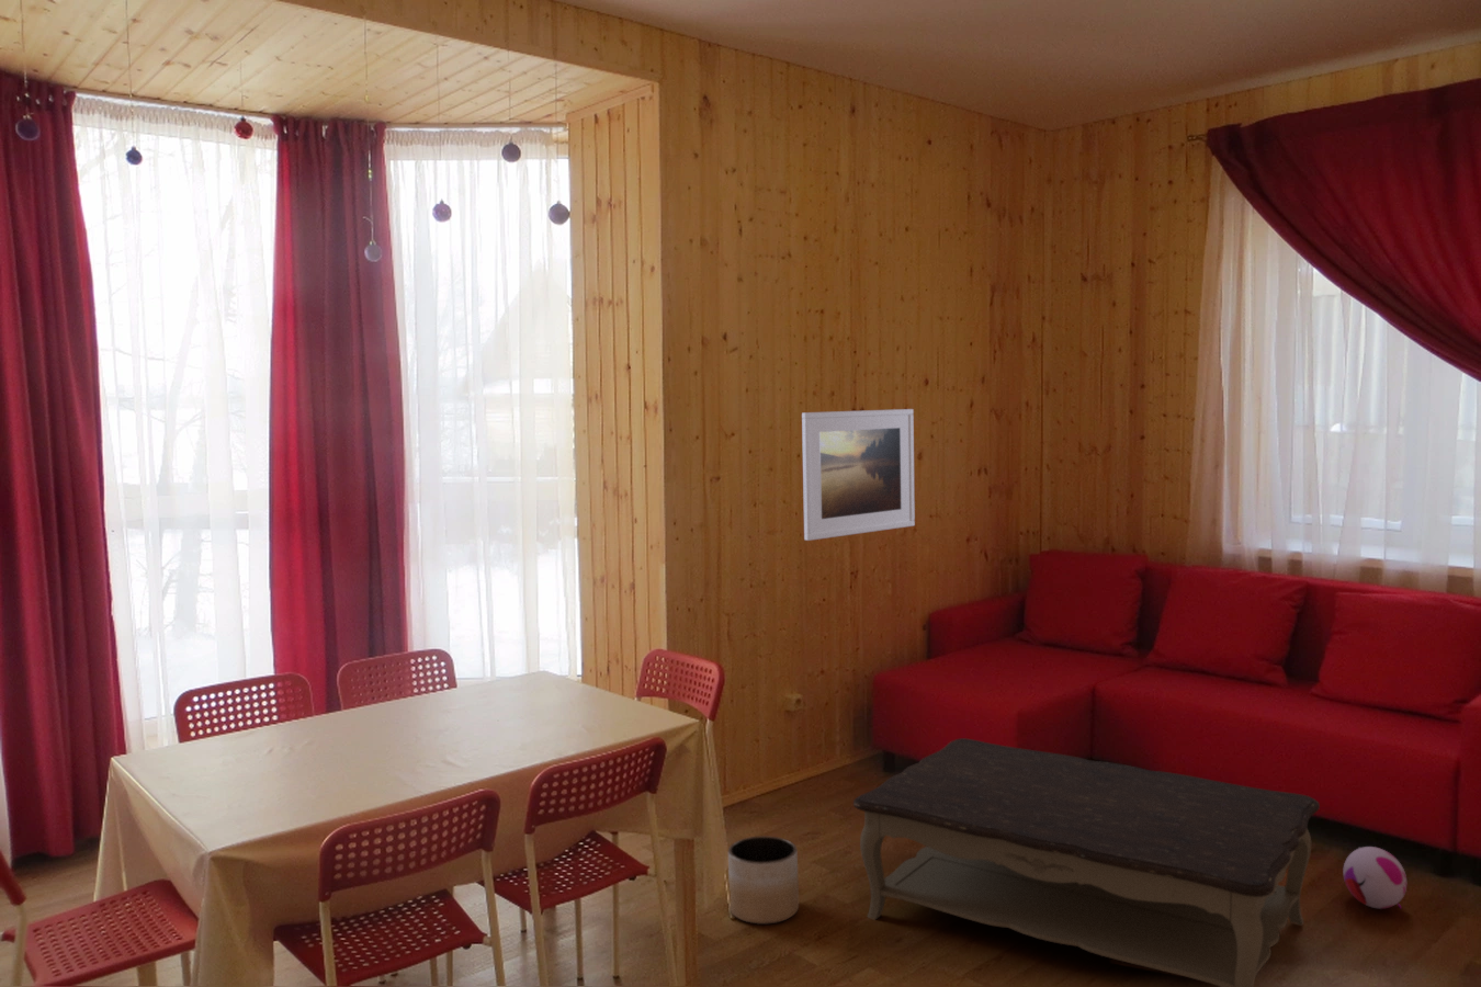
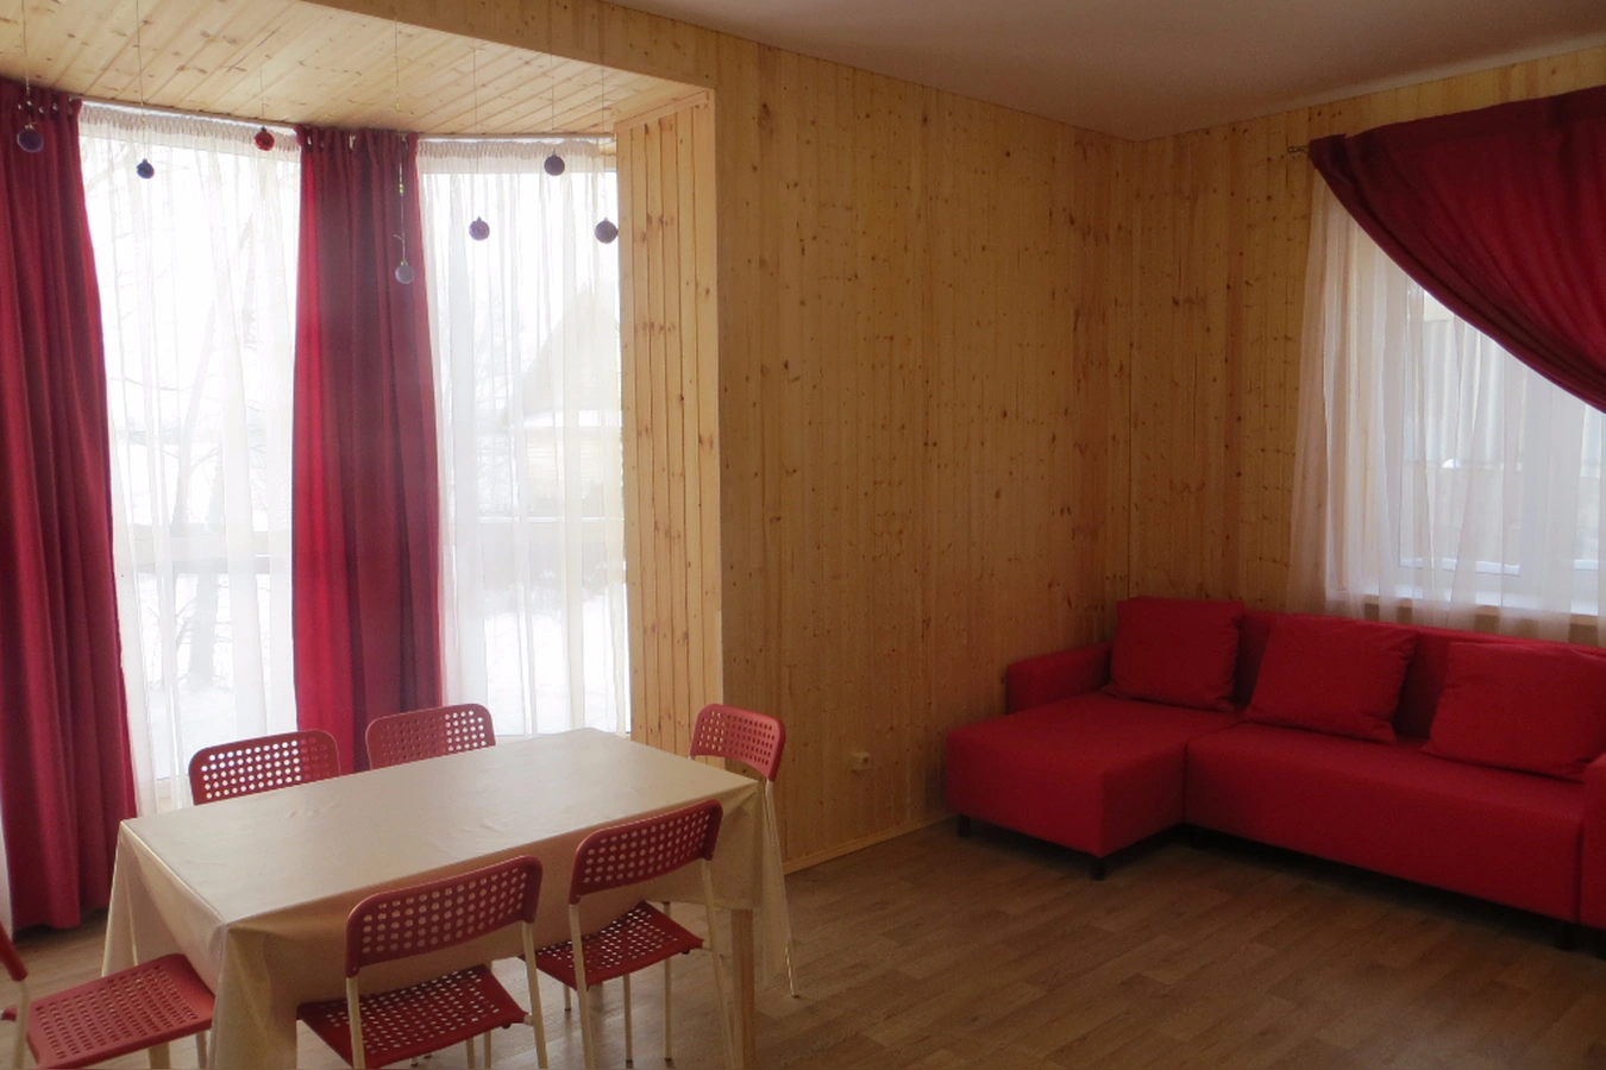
- planter (763, 879)
- coffee table (1082, 859)
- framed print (861, 471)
- plush toy (1374, 876)
